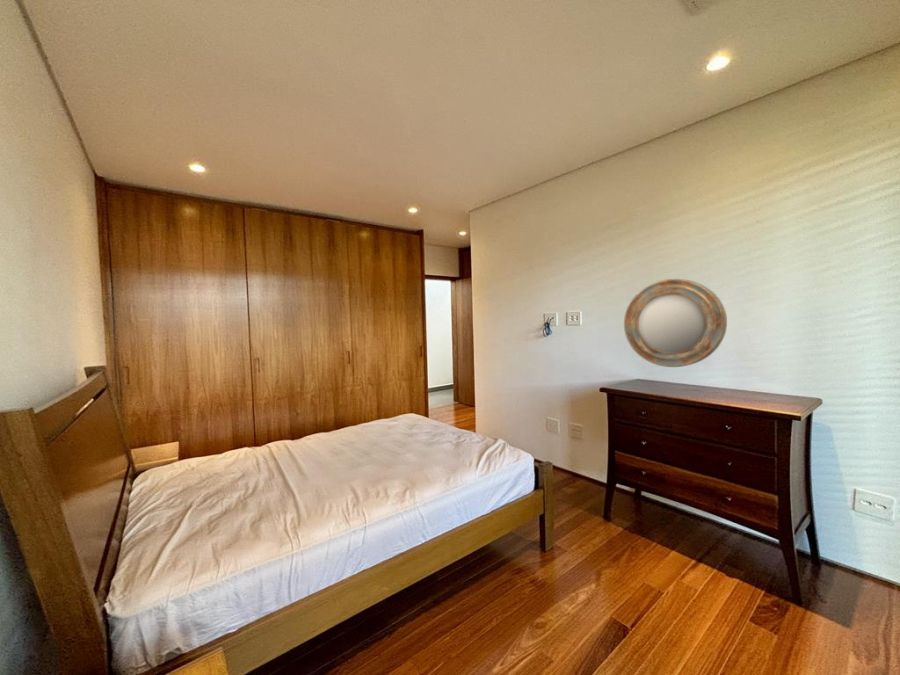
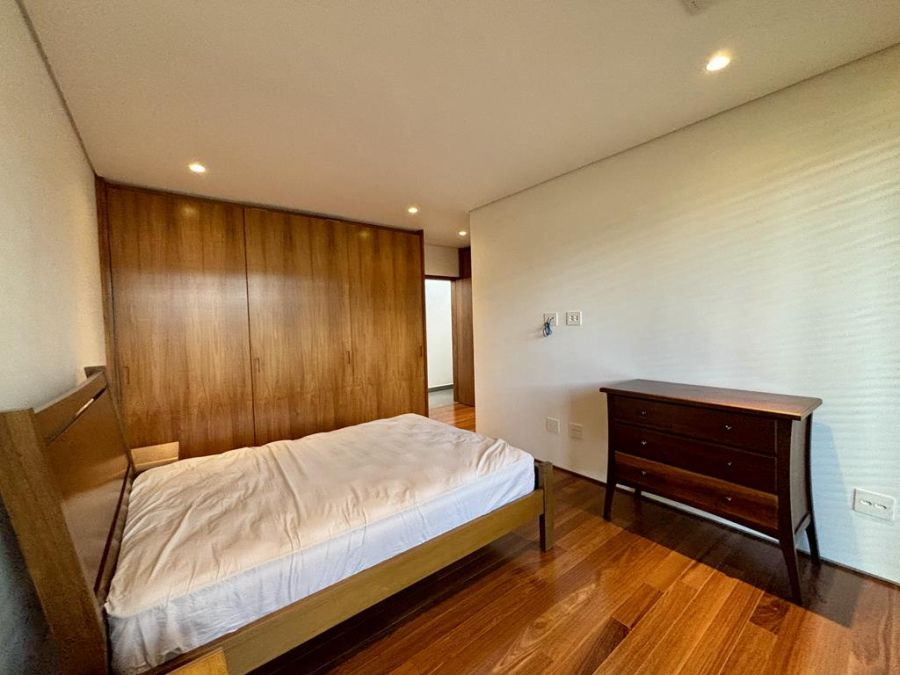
- home mirror (670, 323)
